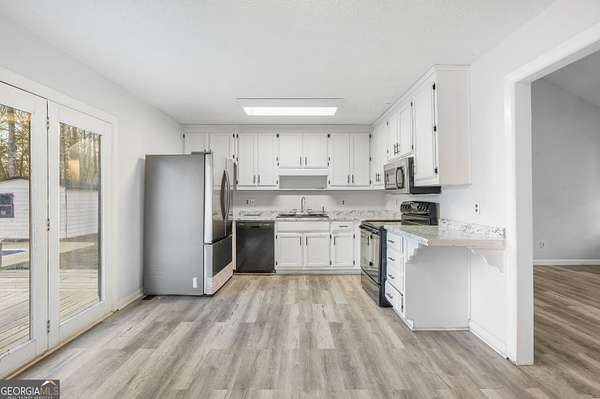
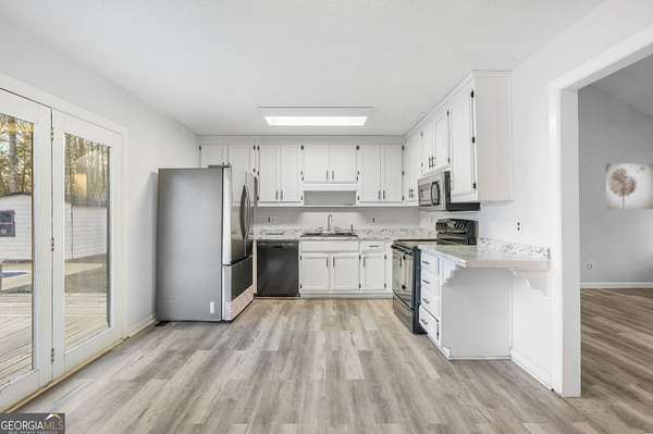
+ wall art (629, 186)
